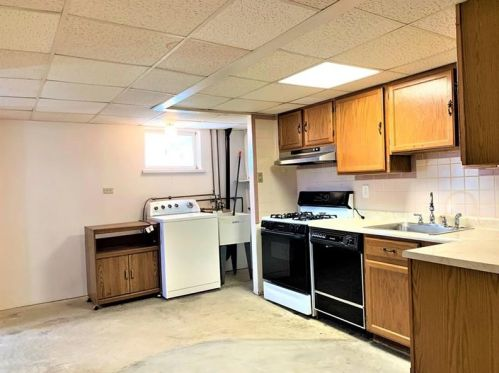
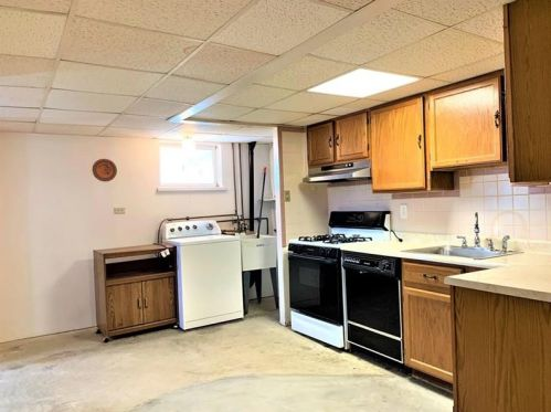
+ decorative plate (104, 170)
